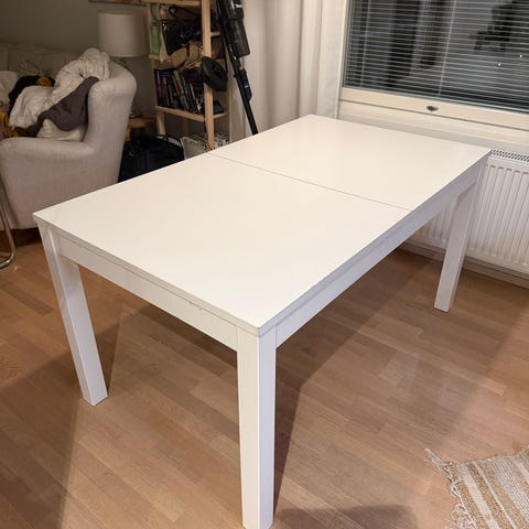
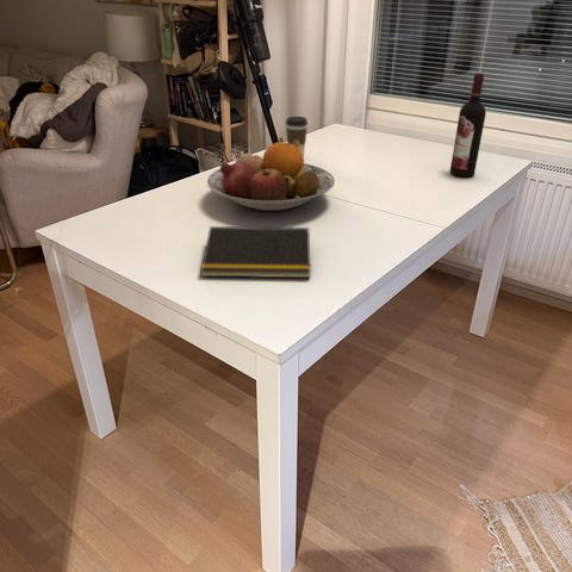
+ notepad (257, 250)
+ fruit bowl (271, 173)
+ wine bottle (470, 125)
+ coffee cup (296, 136)
